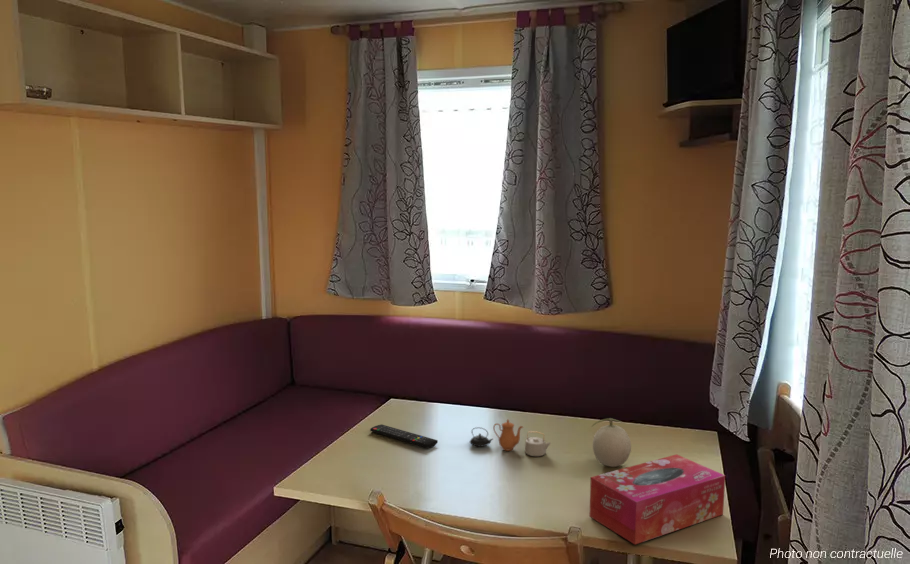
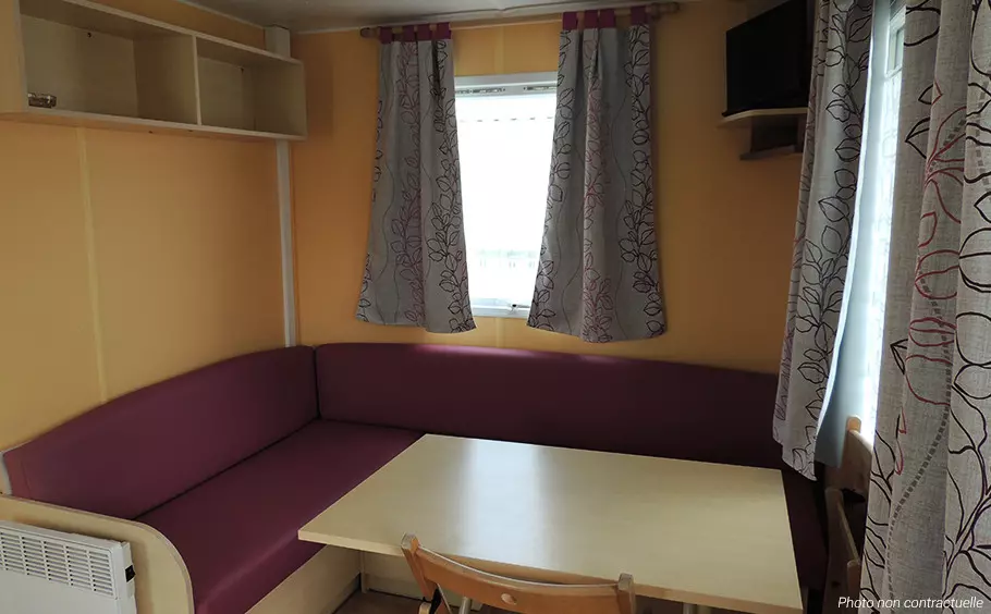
- fruit (610, 439)
- tissue box (657, 495)
- remote control (402, 436)
- teapot (509, 434)
